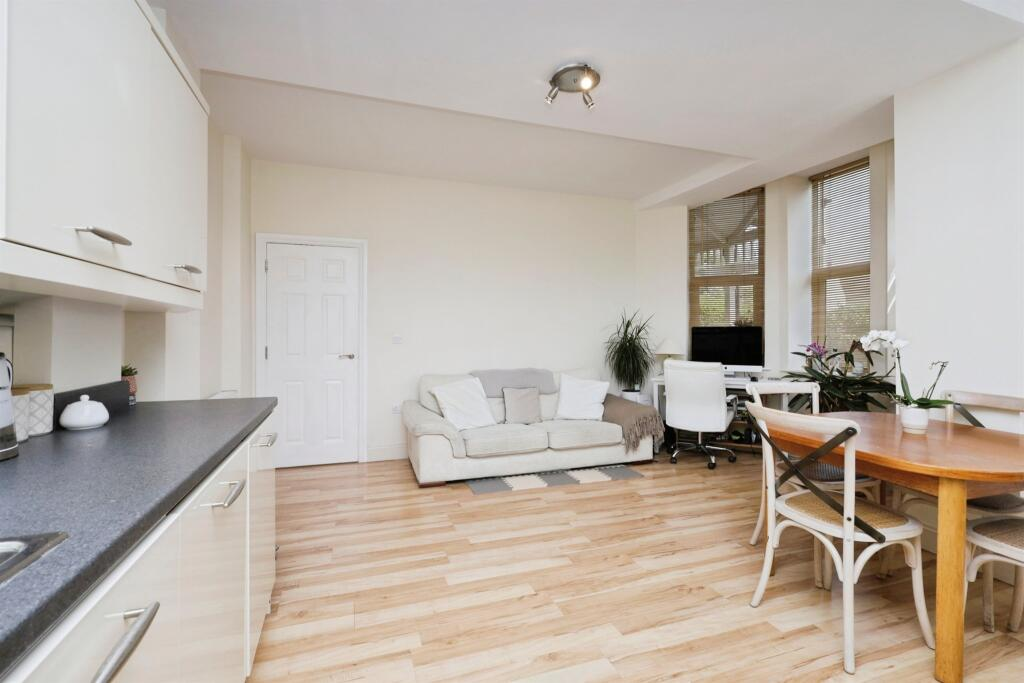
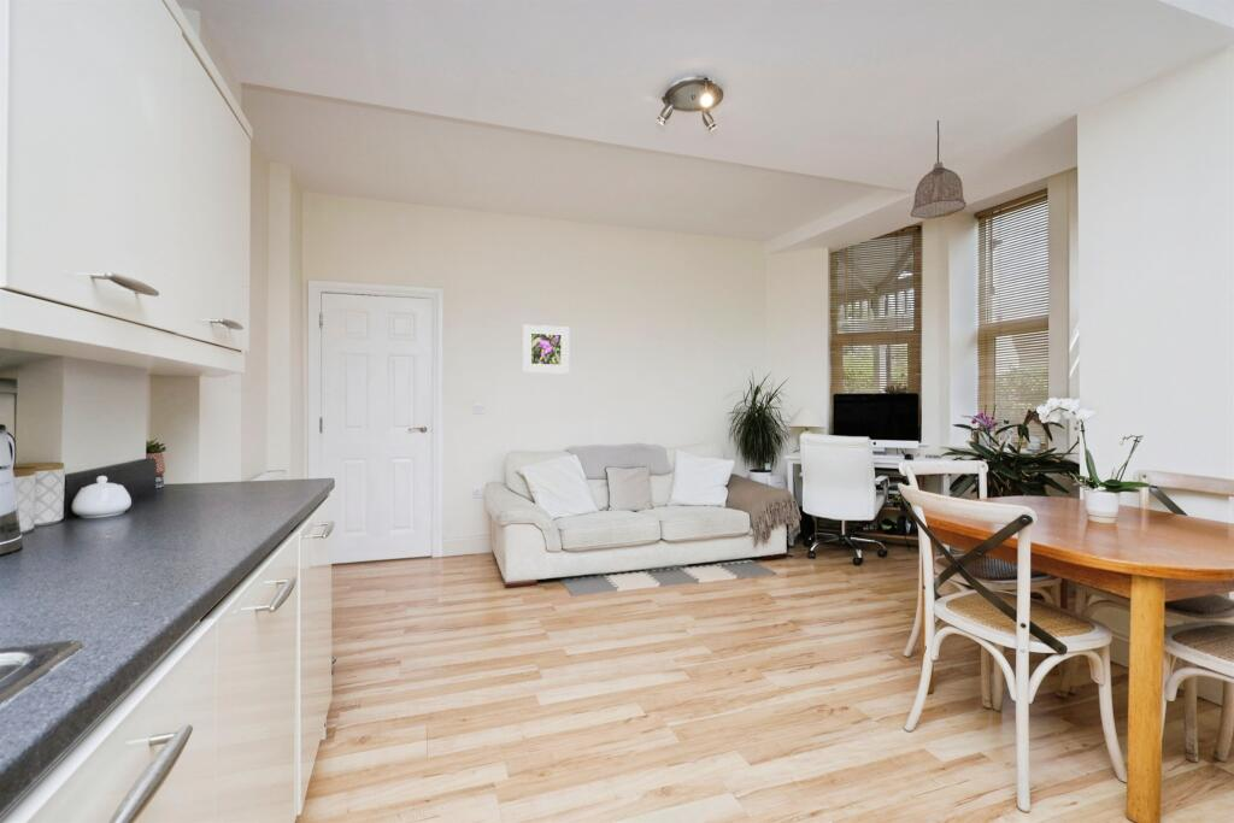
+ pendant lamp (938, 165)
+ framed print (546, 348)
